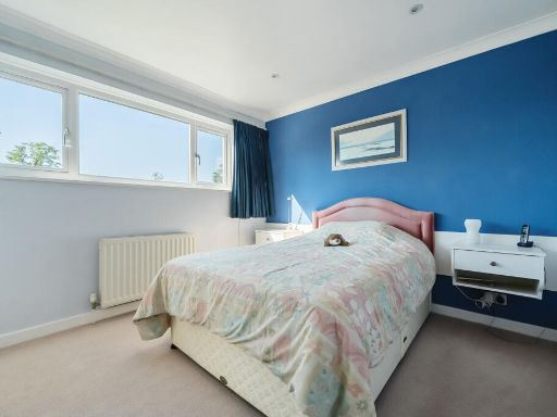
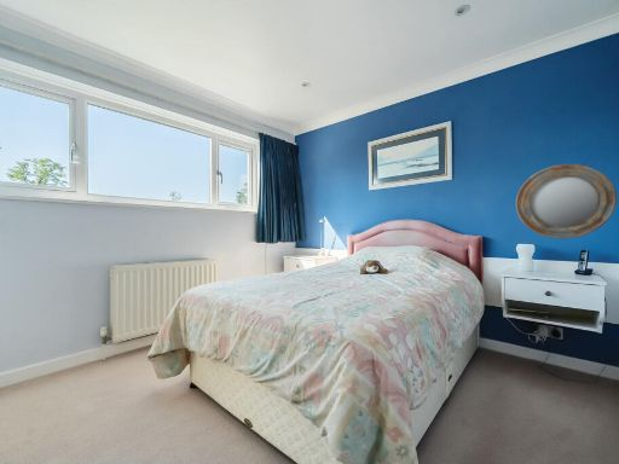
+ home mirror (561, 202)
